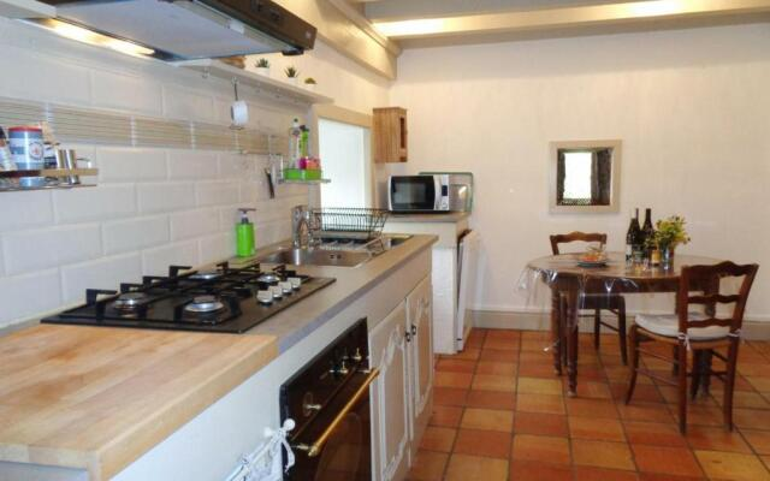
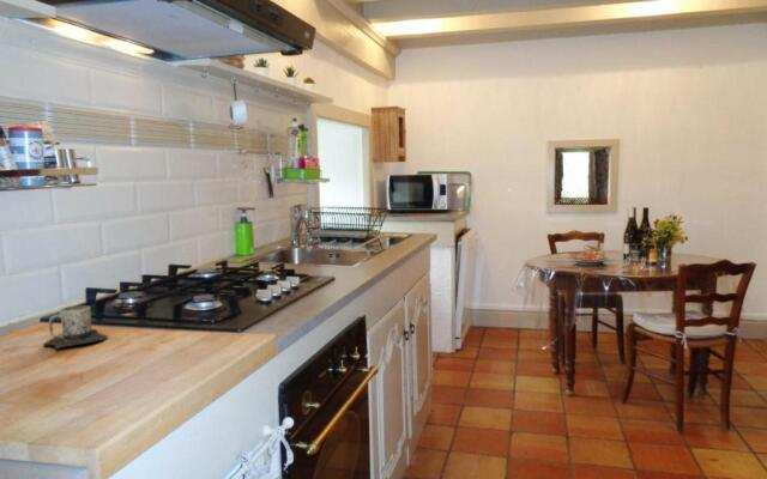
+ mug (72, 323)
